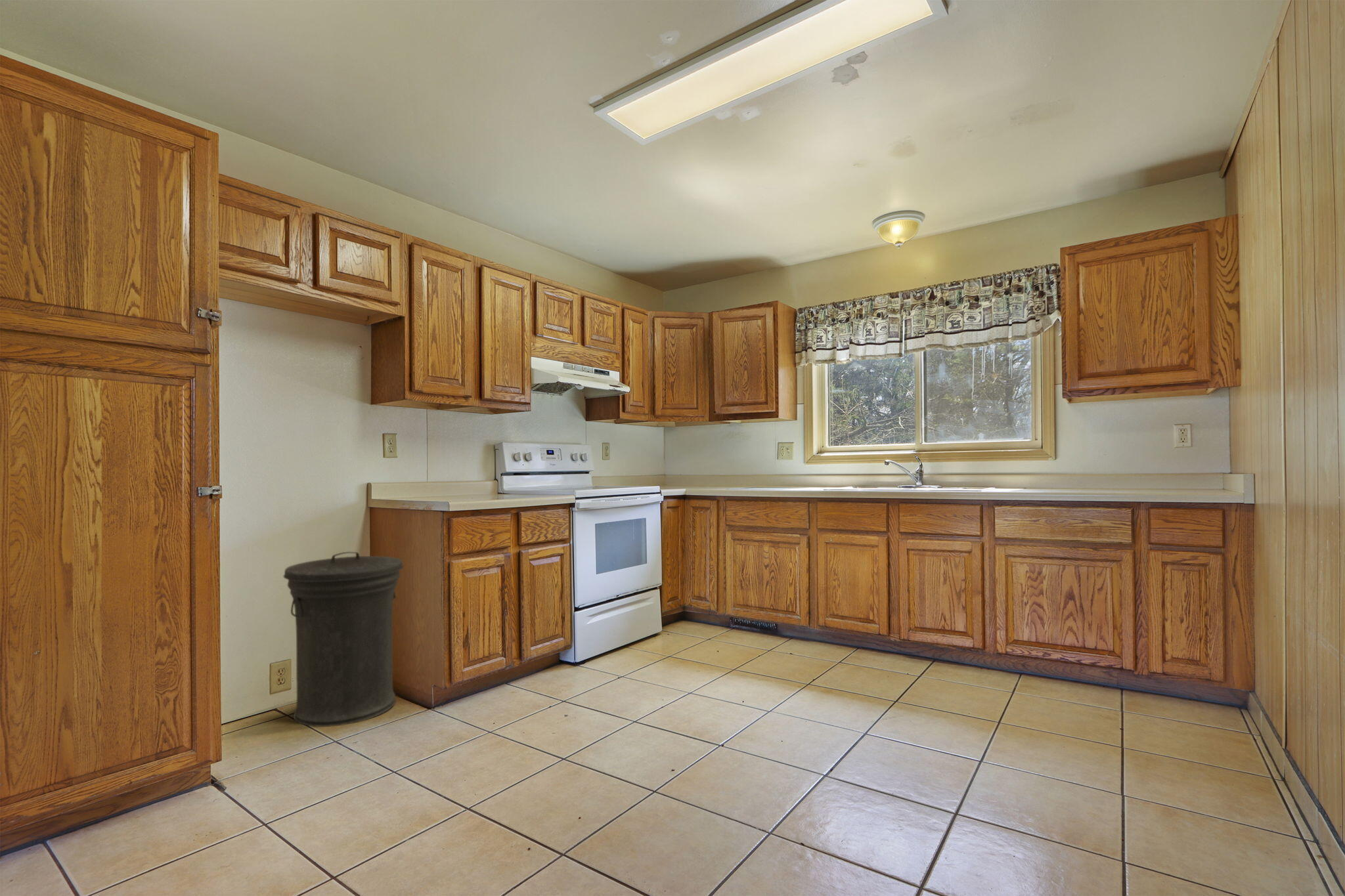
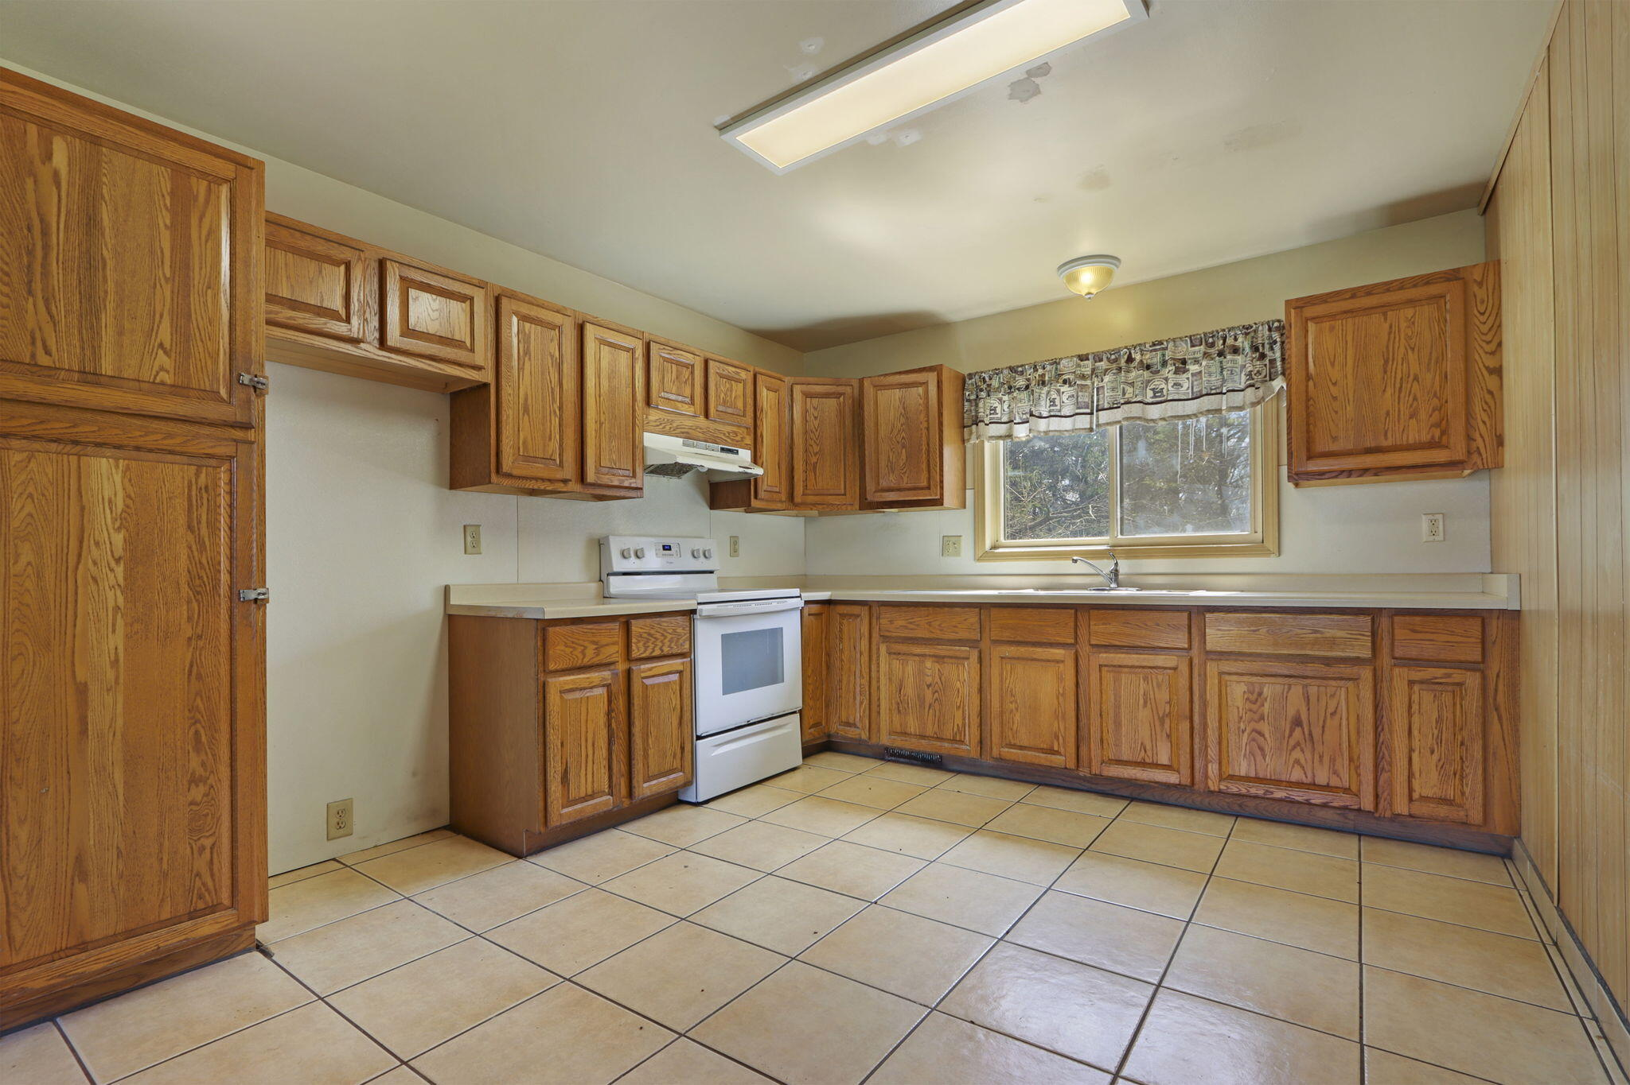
- trash can (345, 630)
